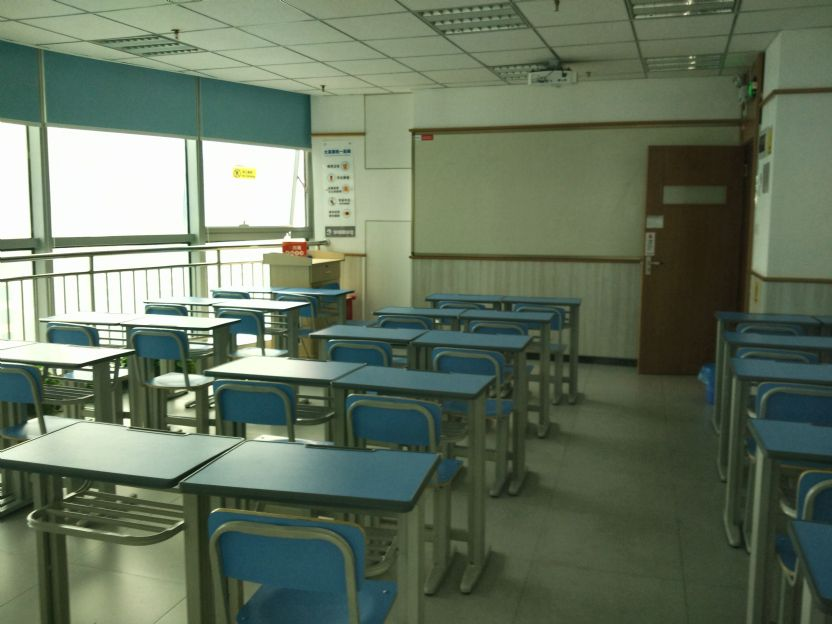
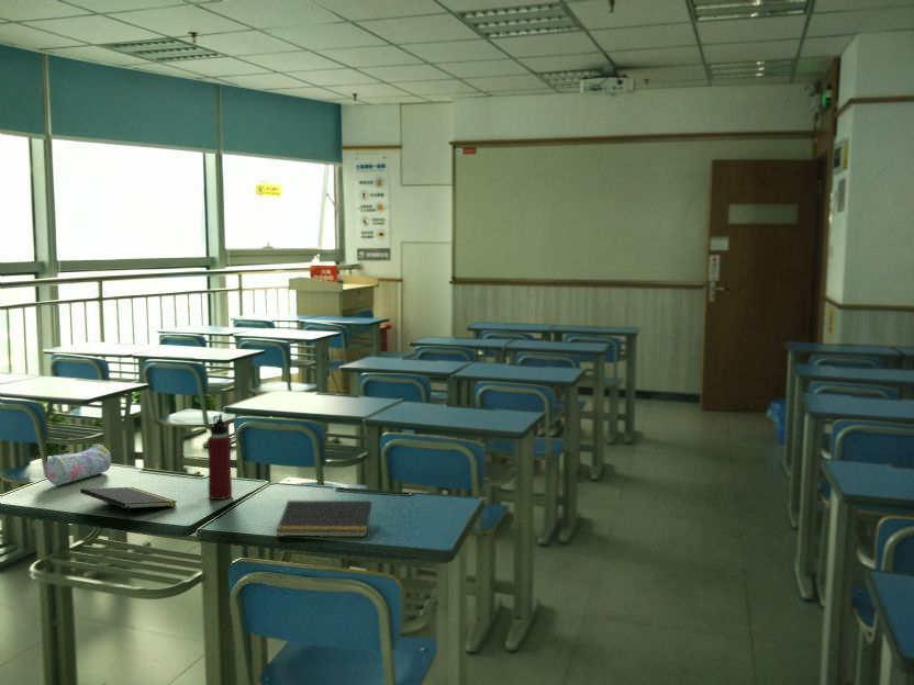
+ pencil case (78, 464)
+ notepad (129, 497)
+ notepad (325, 517)
+ water bottle (219, 456)
